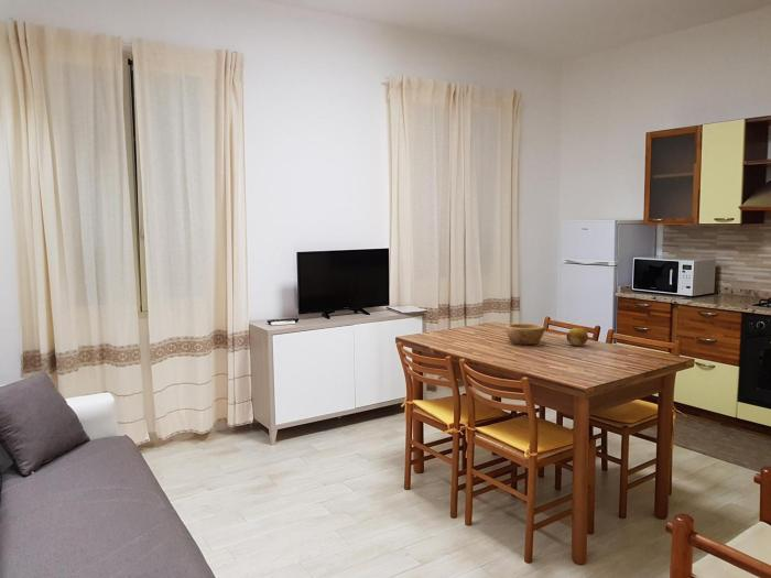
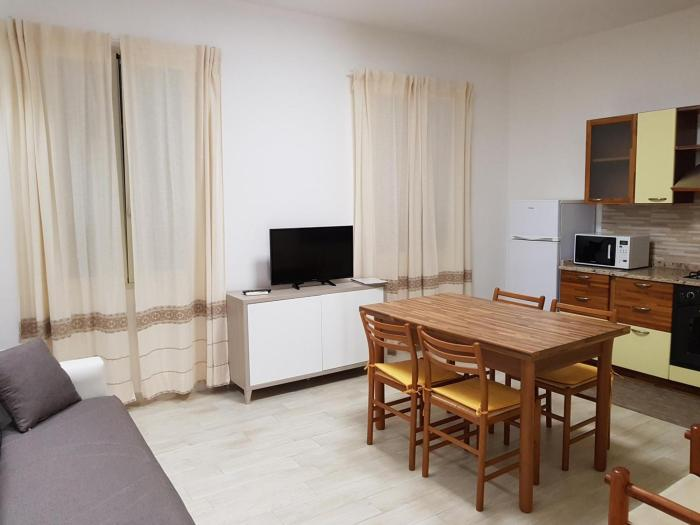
- bowl (524, 334)
- fruit (576, 336)
